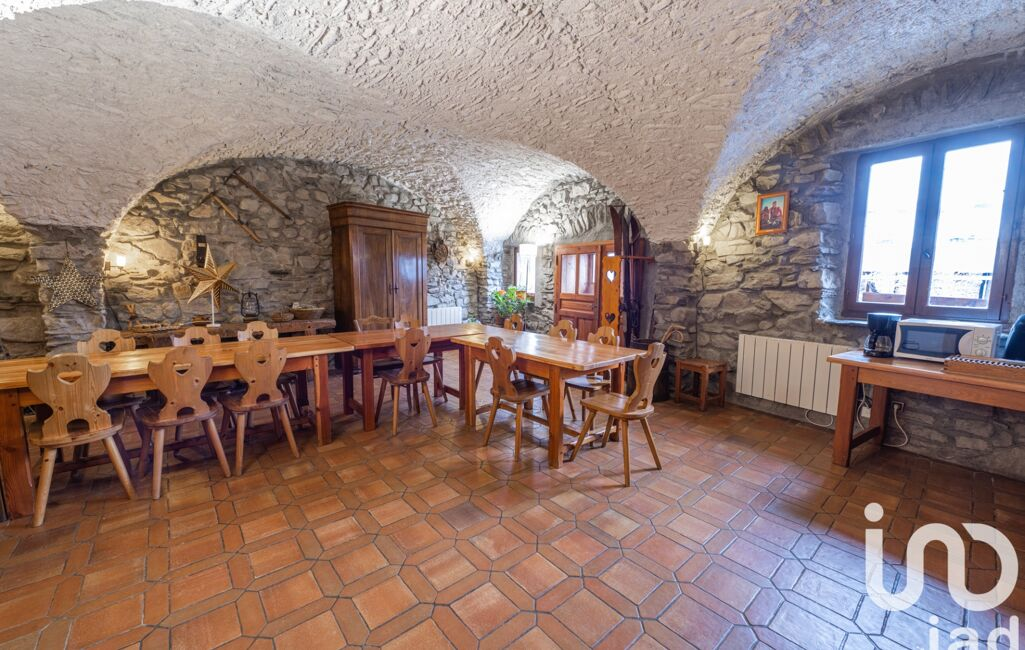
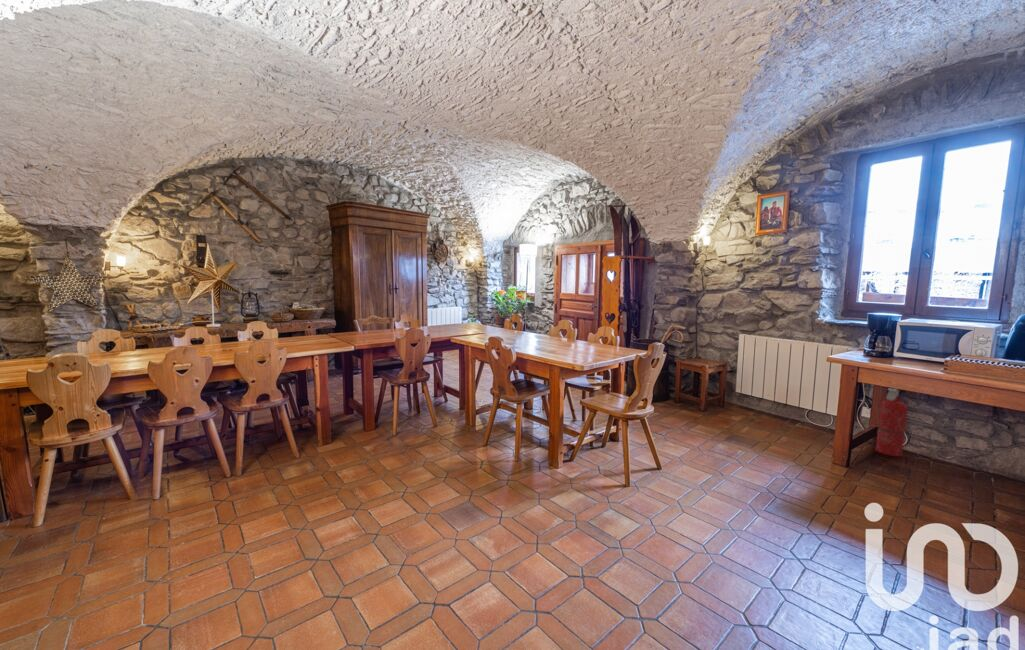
+ fire extinguisher (891, 420)
